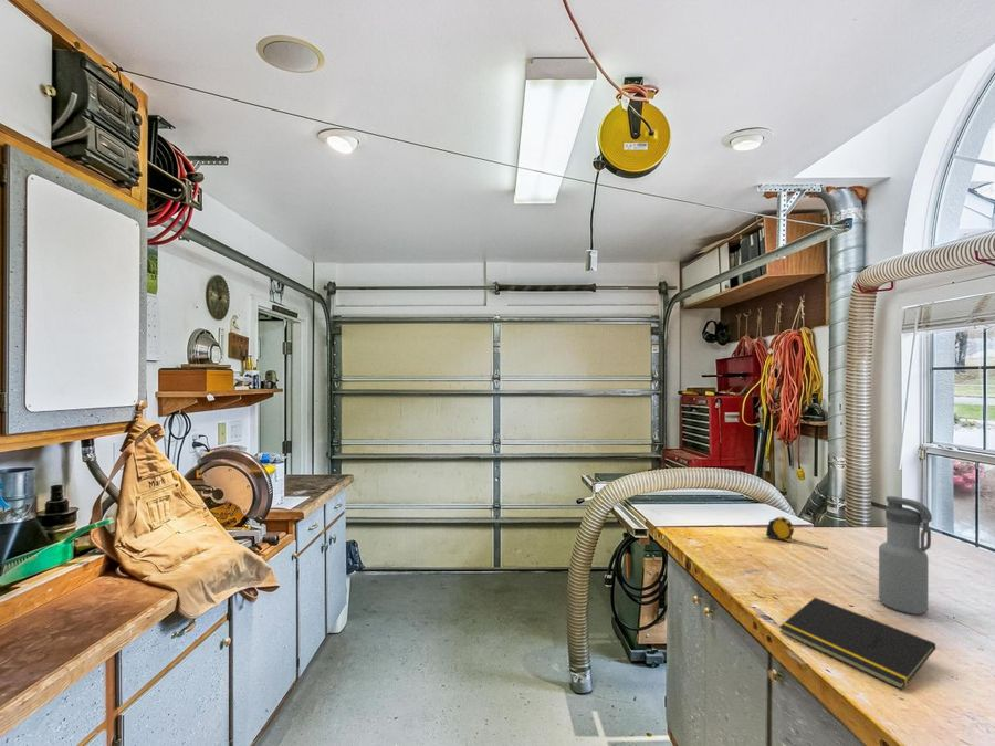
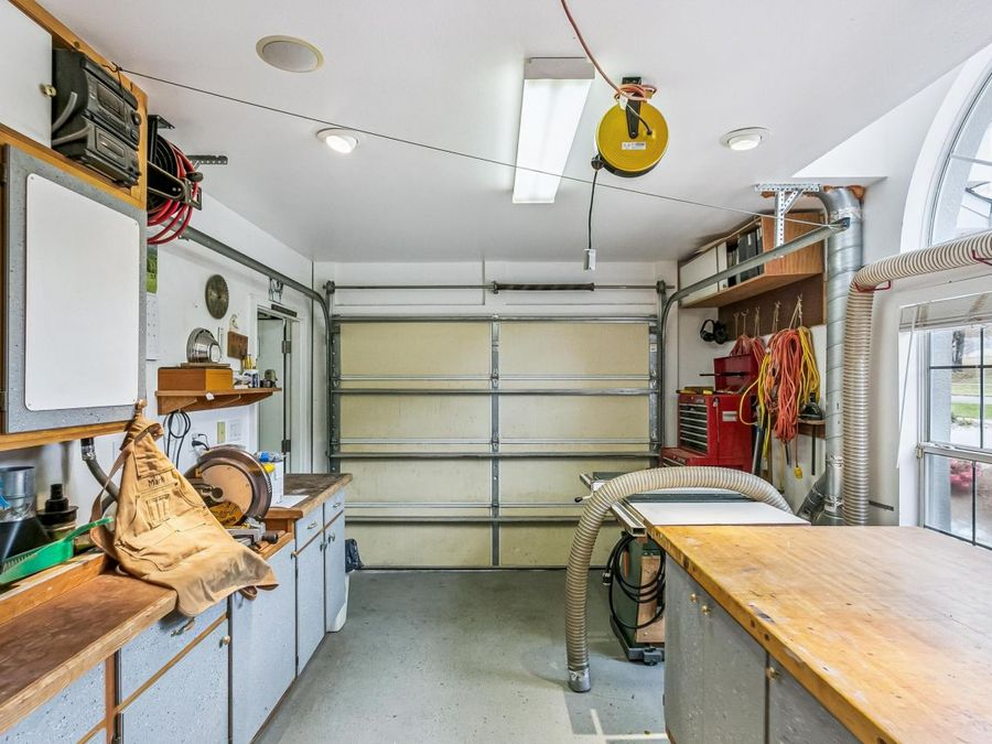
- notepad (852, 637)
- tape measure (793, 532)
- water bottle (903, 553)
